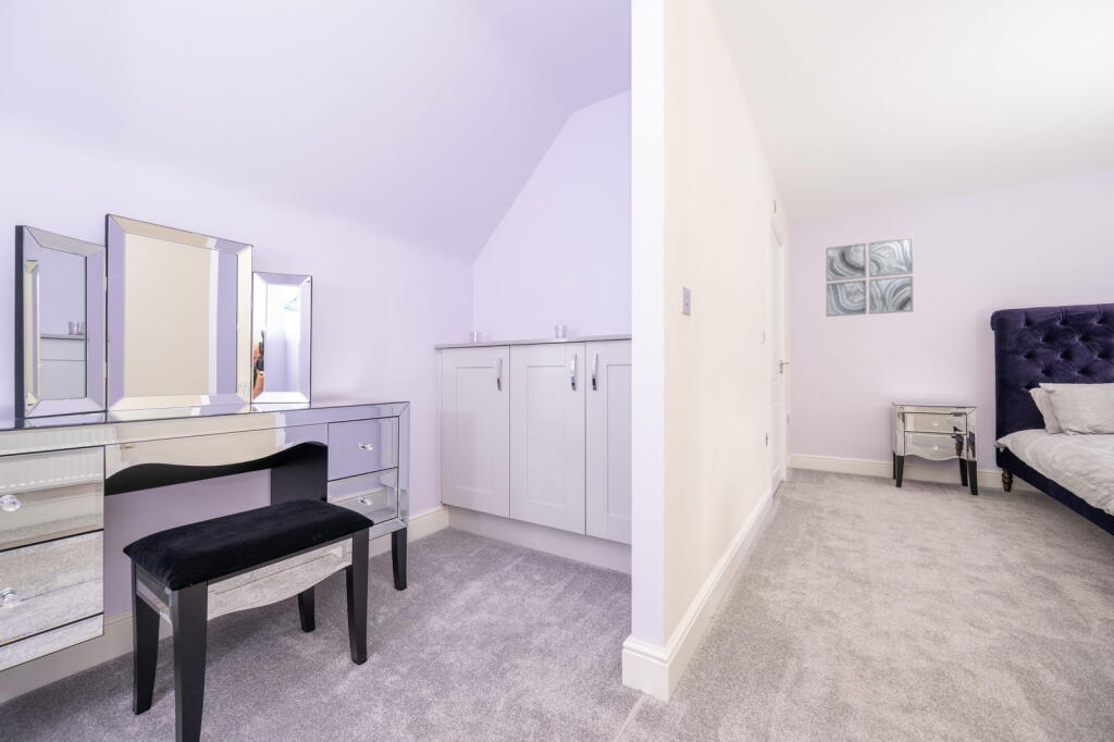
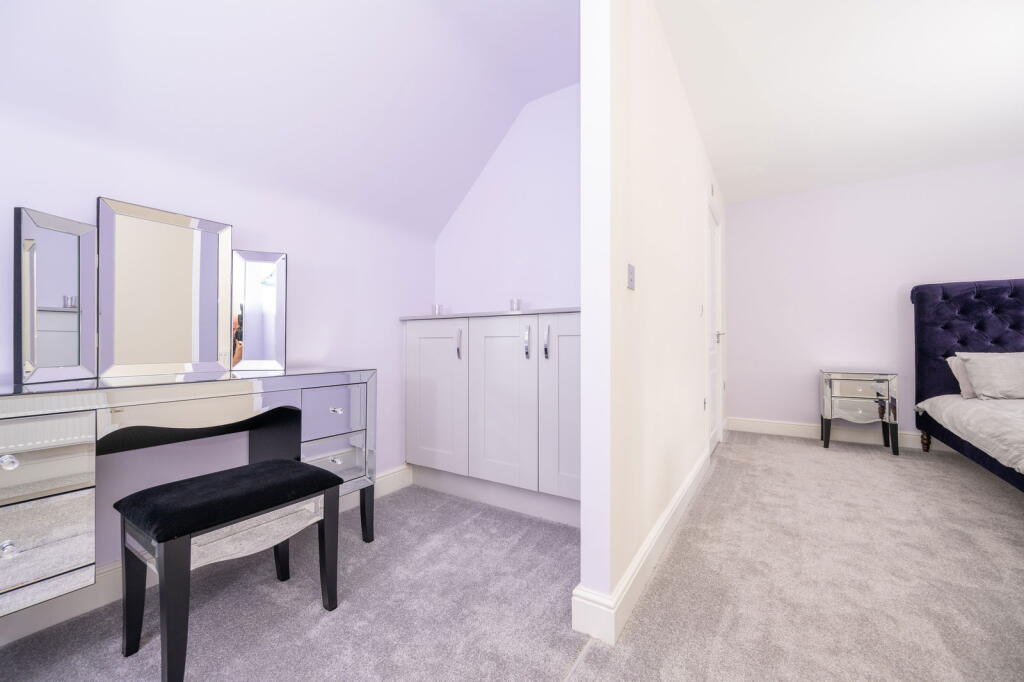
- wall art (866, 280)
